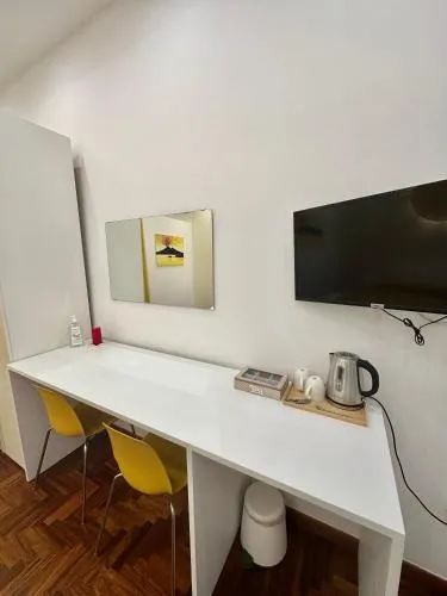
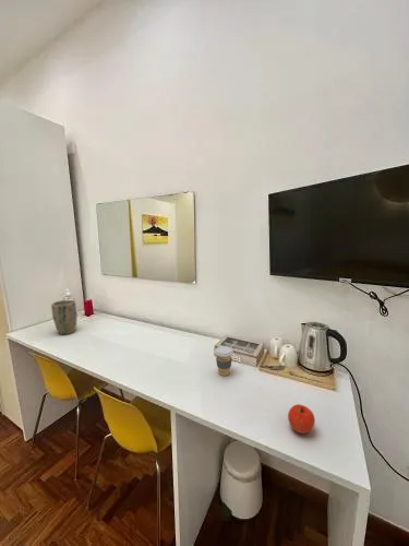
+ plant pot (64, 317)
+ coffee cup (224, 360)
+ apple (301, 417)
